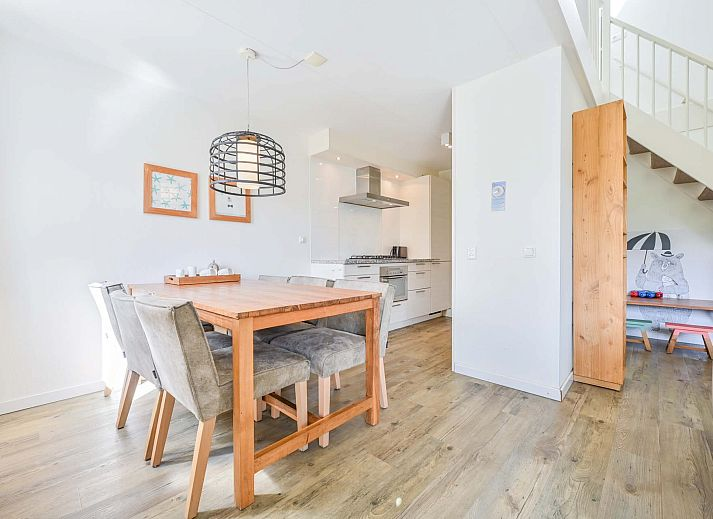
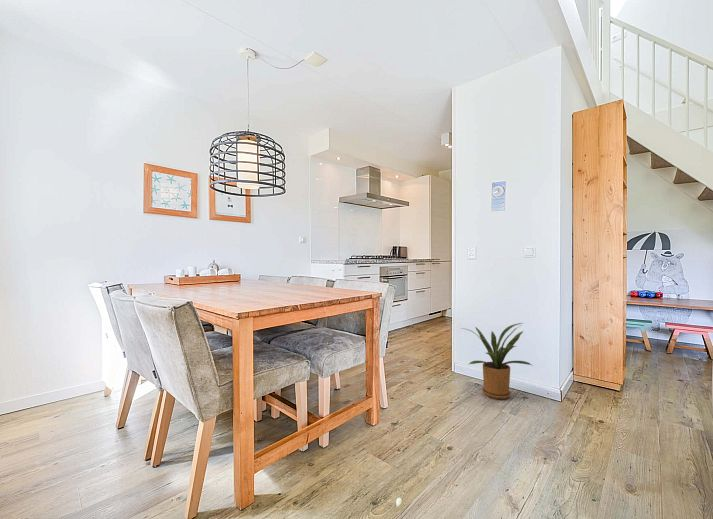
+ house plant (496, 356)
